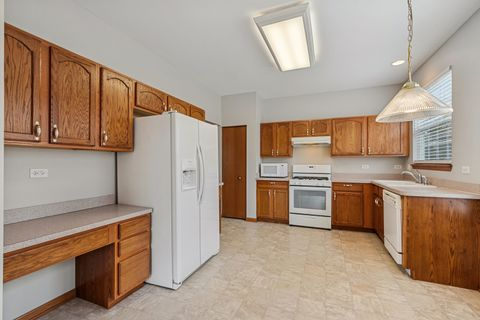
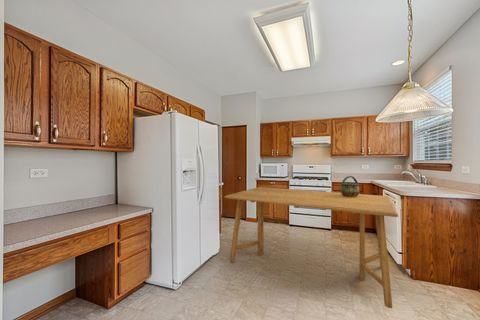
+ dining table (309, 207)
+ ceramic pot (349, 185)
